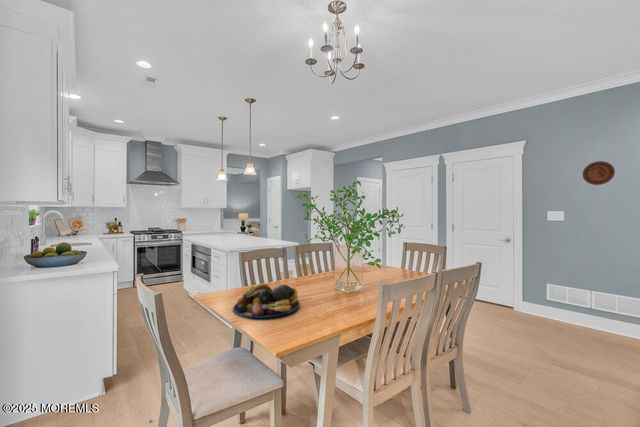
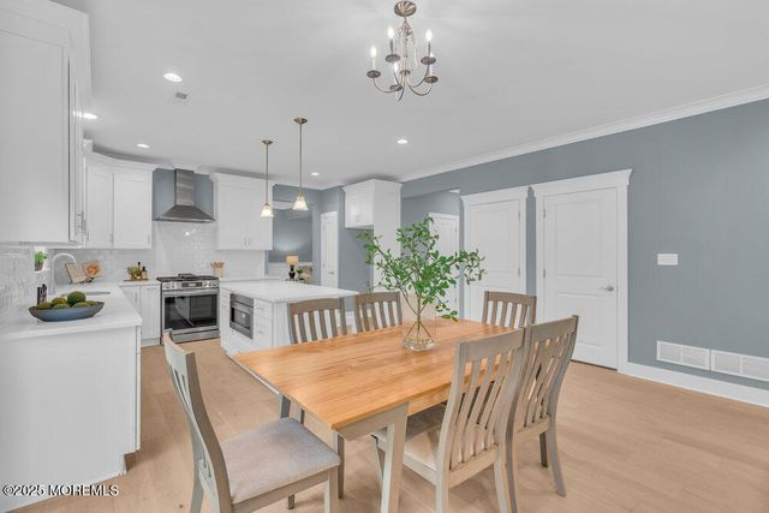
- fruit bowl (266, 295)
- decorative plate (598, 173)
